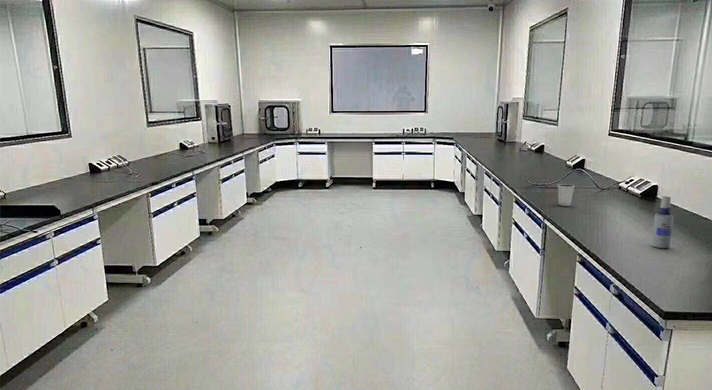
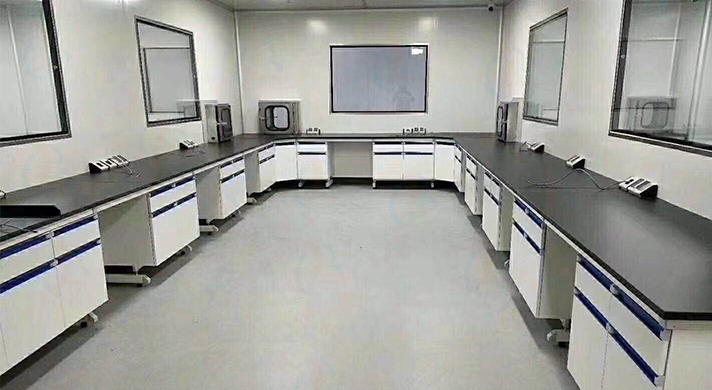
- dixie cup (565, 195)
- spray bottle (663, 221)
